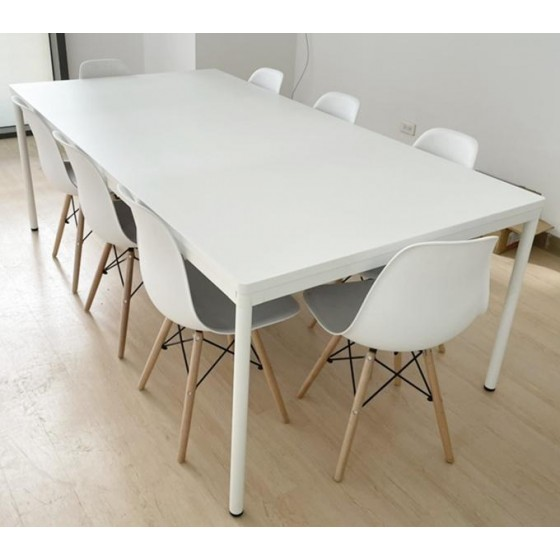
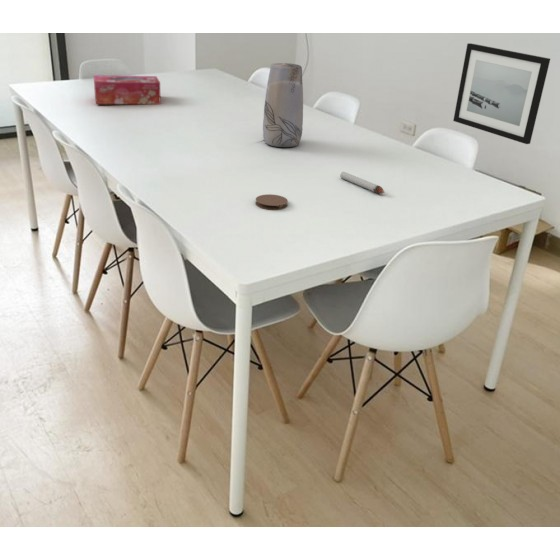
+ wall art (497, 92)
+ coaster (271, 202)
+ vase (284, 105)
+ tissue box (127, 89)
+ candle (363, 183)
